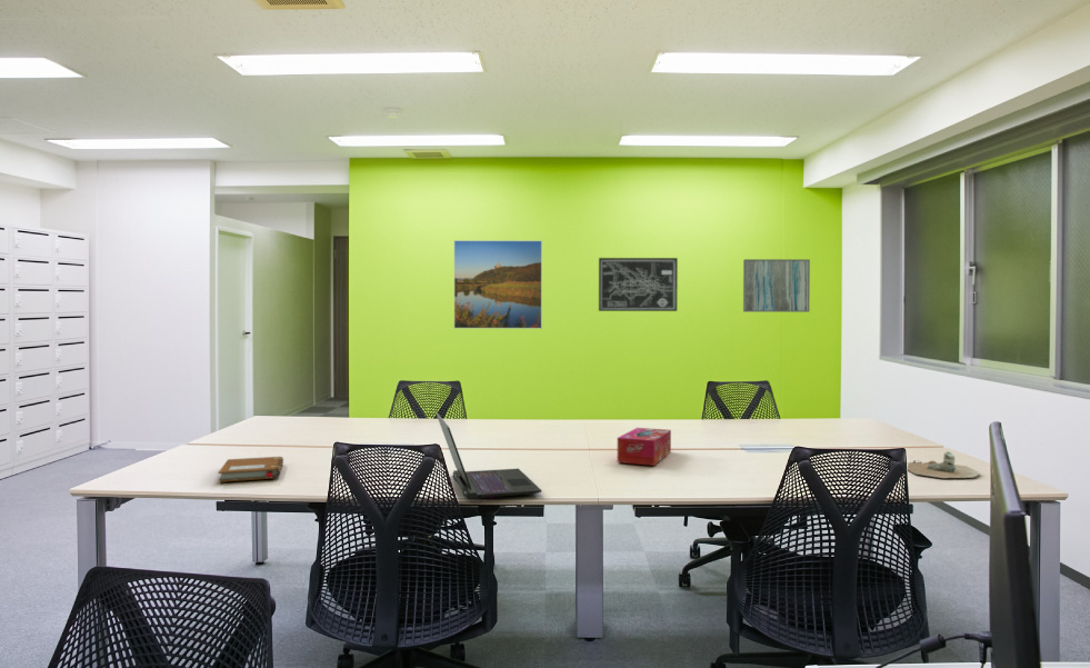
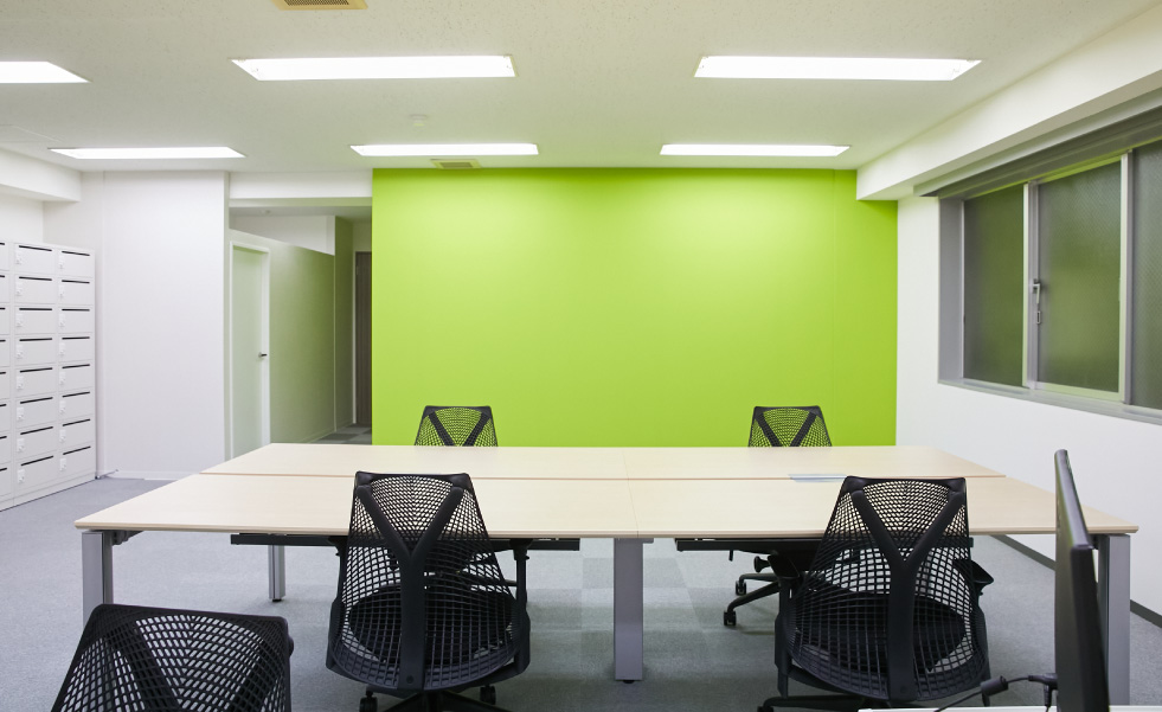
- laptop (486, 470)
- notebook (252, 468)
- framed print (498, 285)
- wall art (638, 285)
- shoe (941, 462)
- tissue box (644, 445)
- wall art (776, 286)
